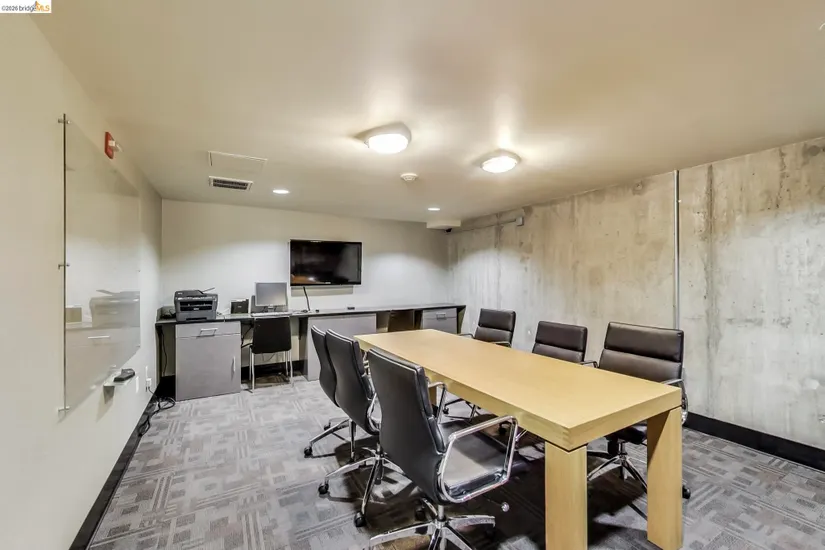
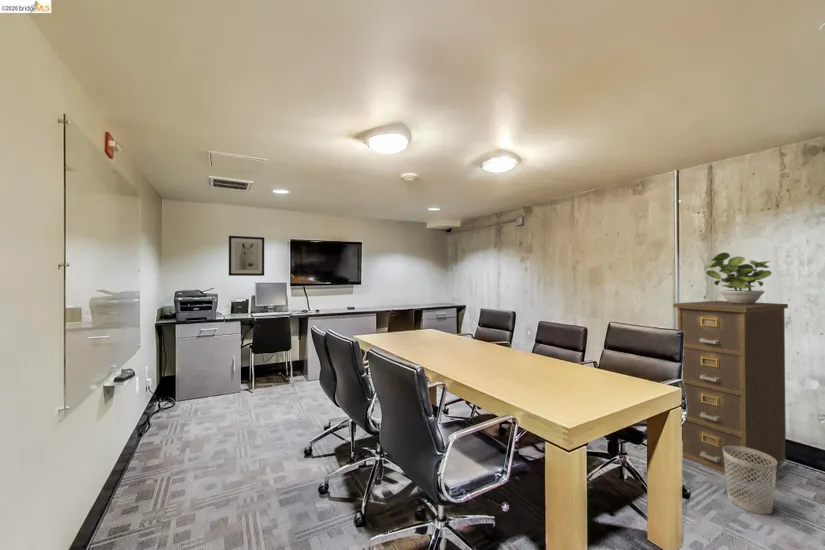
+ filing cabinet (730, 380)
+ potted plant (737, 277)
+ wall art (246, 256)
+ wastebasket (749, 479)
